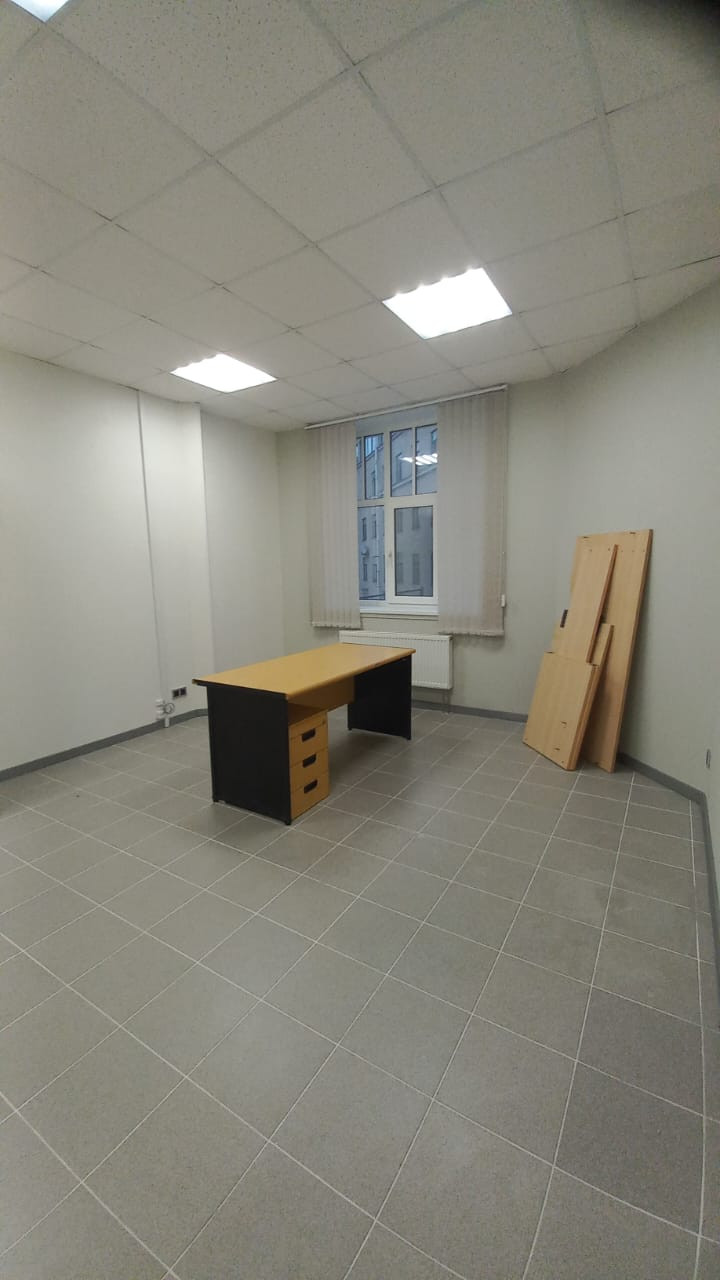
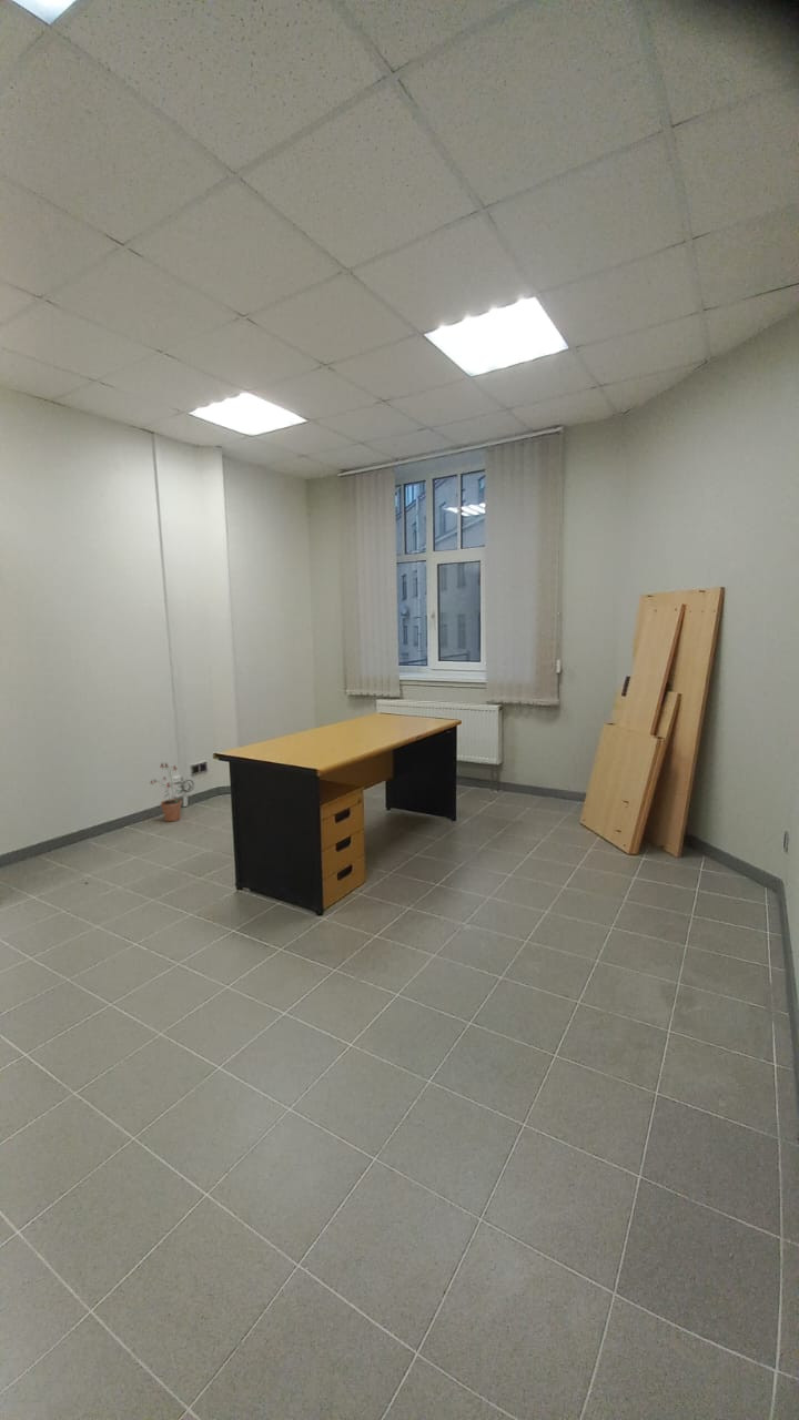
+ potted plant (166, 791)
